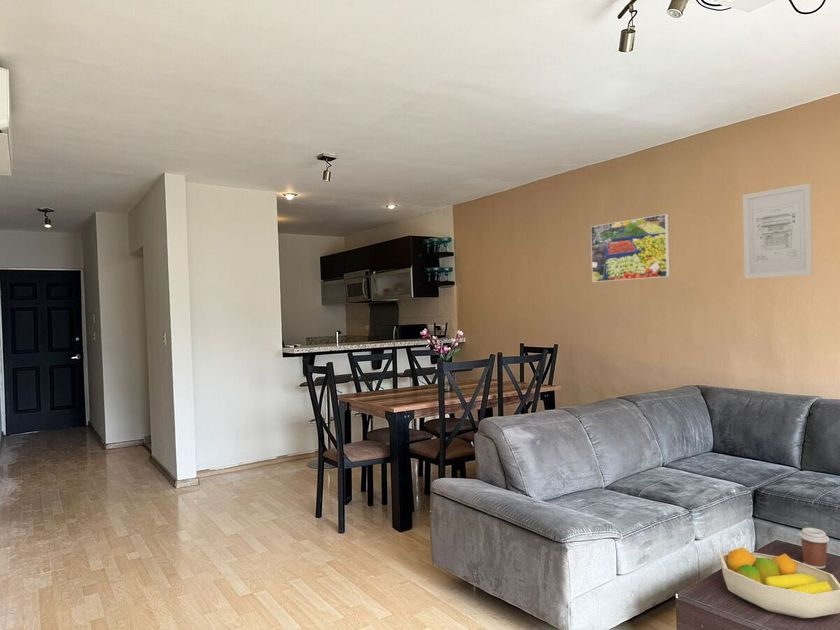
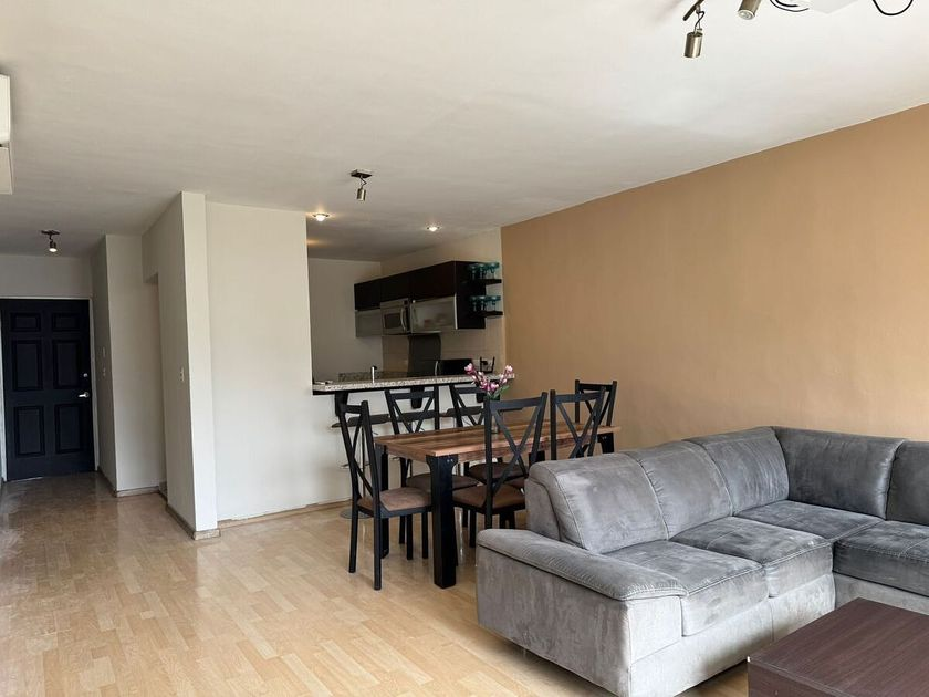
- fruit bowl (777, 579)
- coffee cup (814, 547)
- wall art (776, 233)
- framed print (627, 250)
